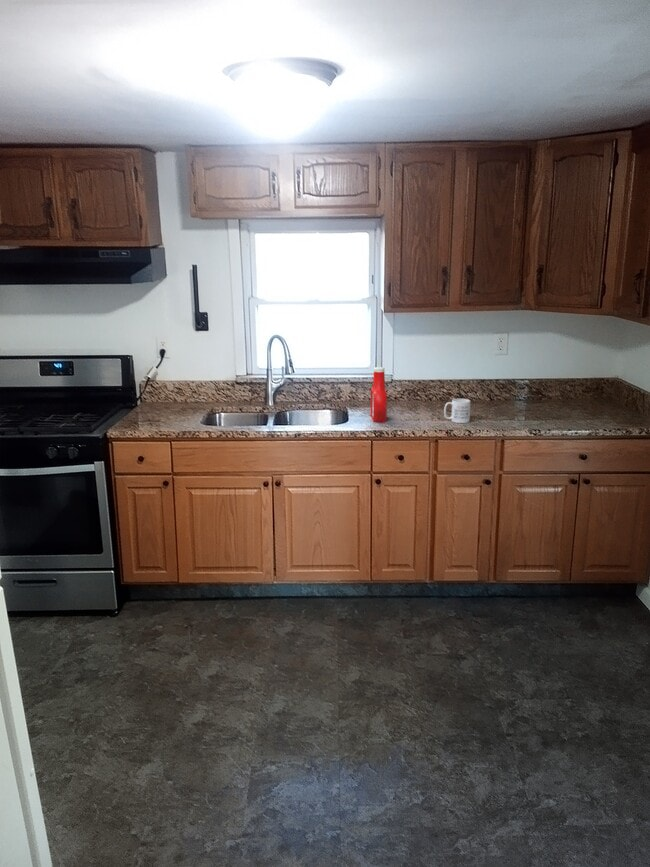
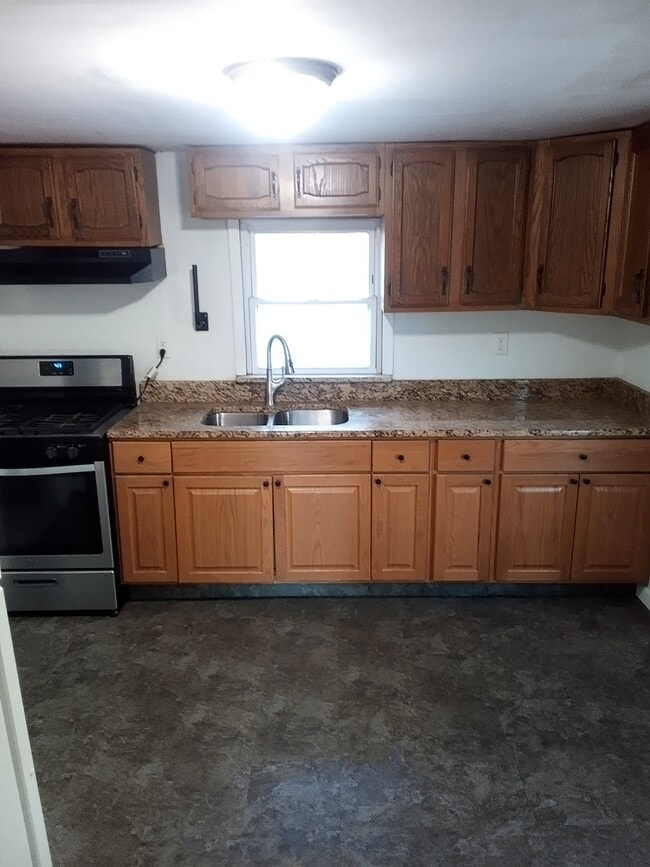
- mug (456, 410)
- soap bottle (378, 393)
